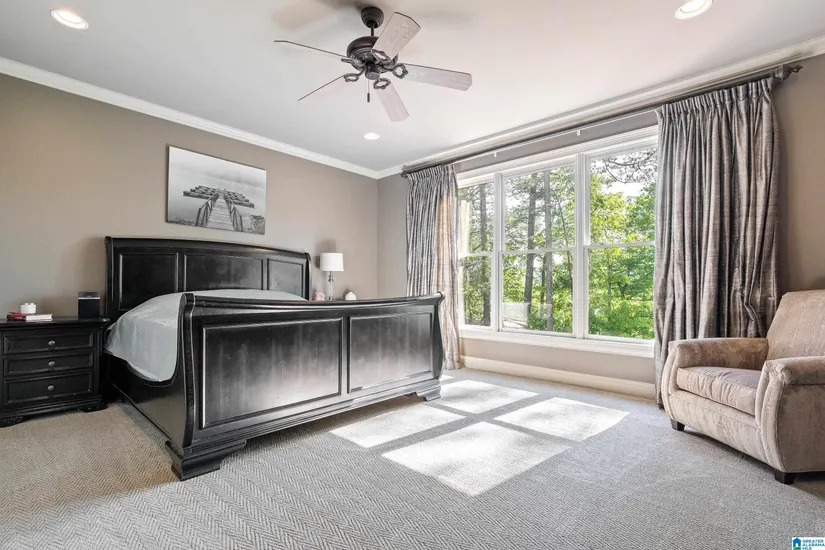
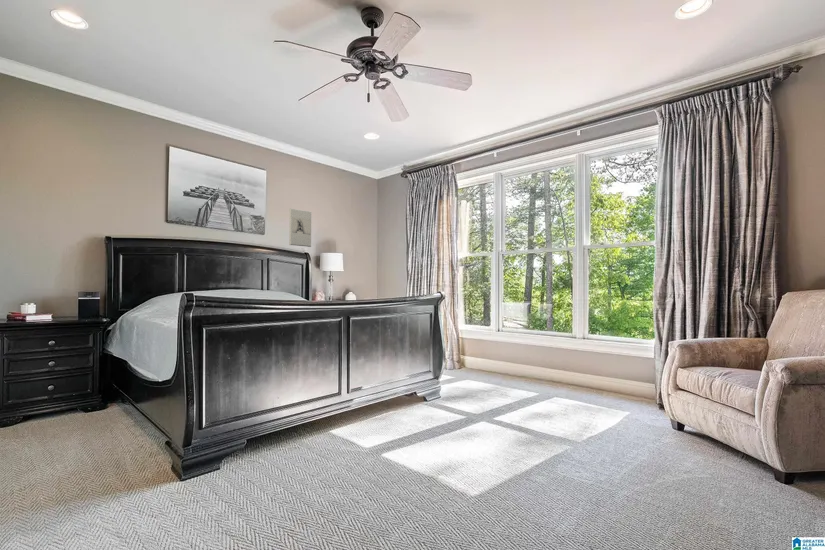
+ wall sculpture (300, 227)
